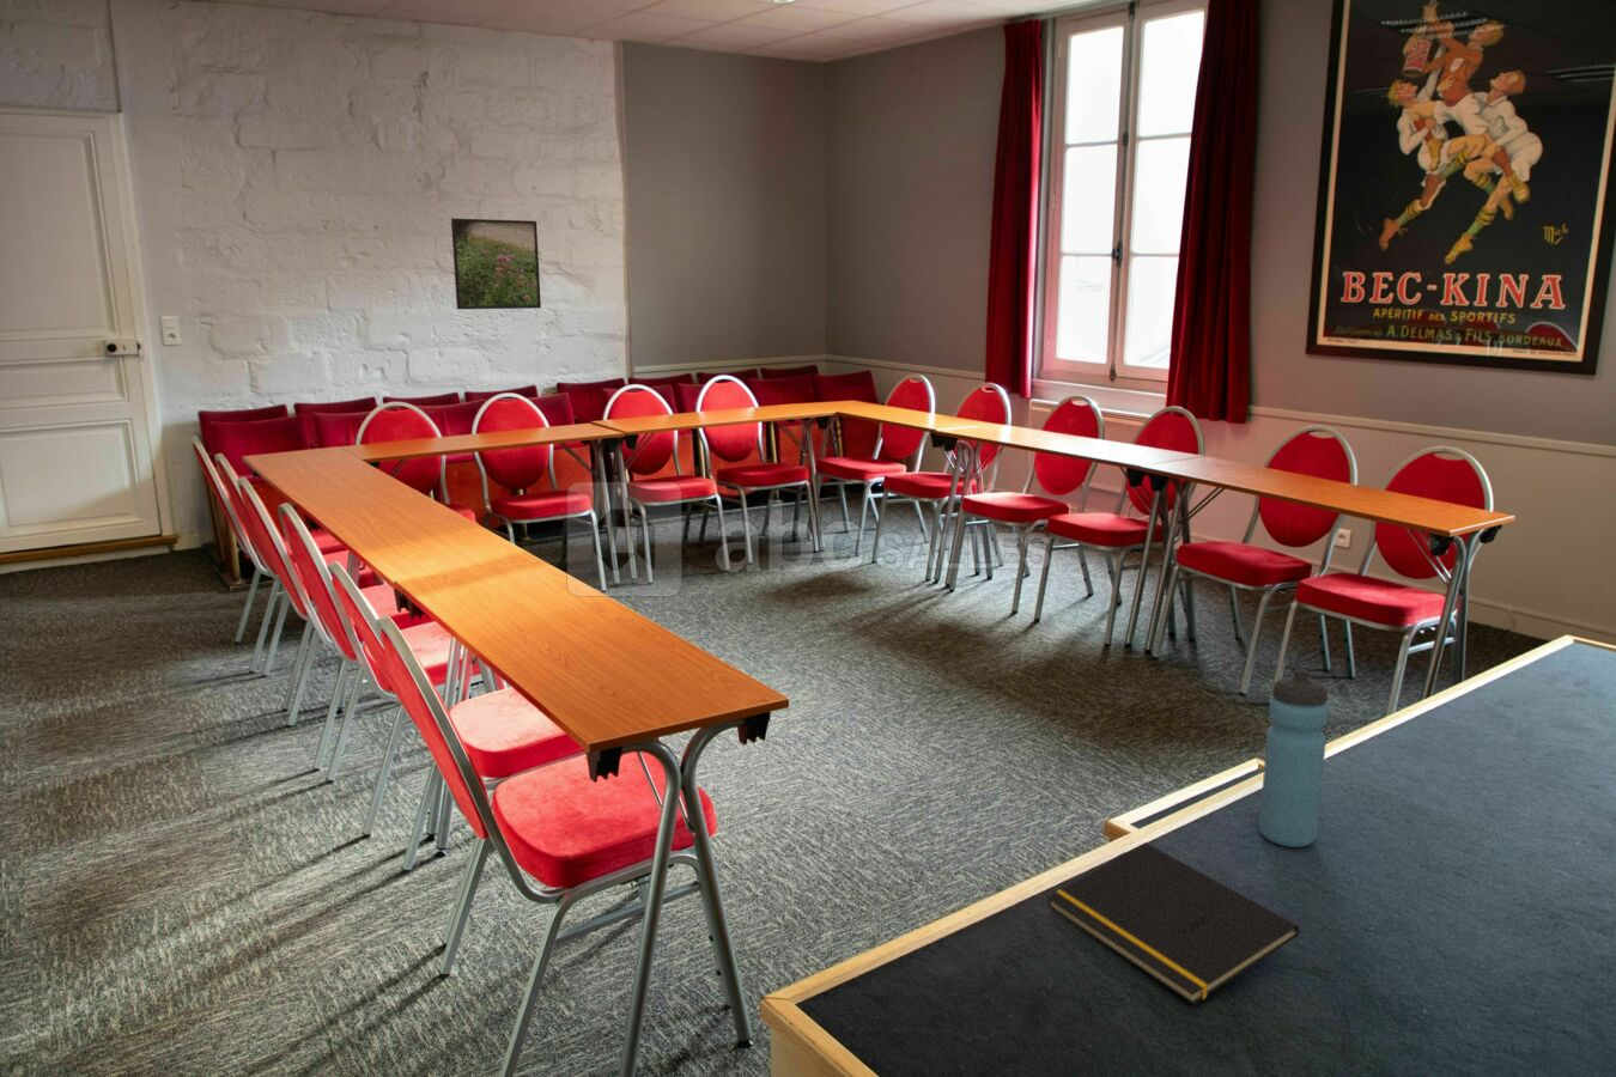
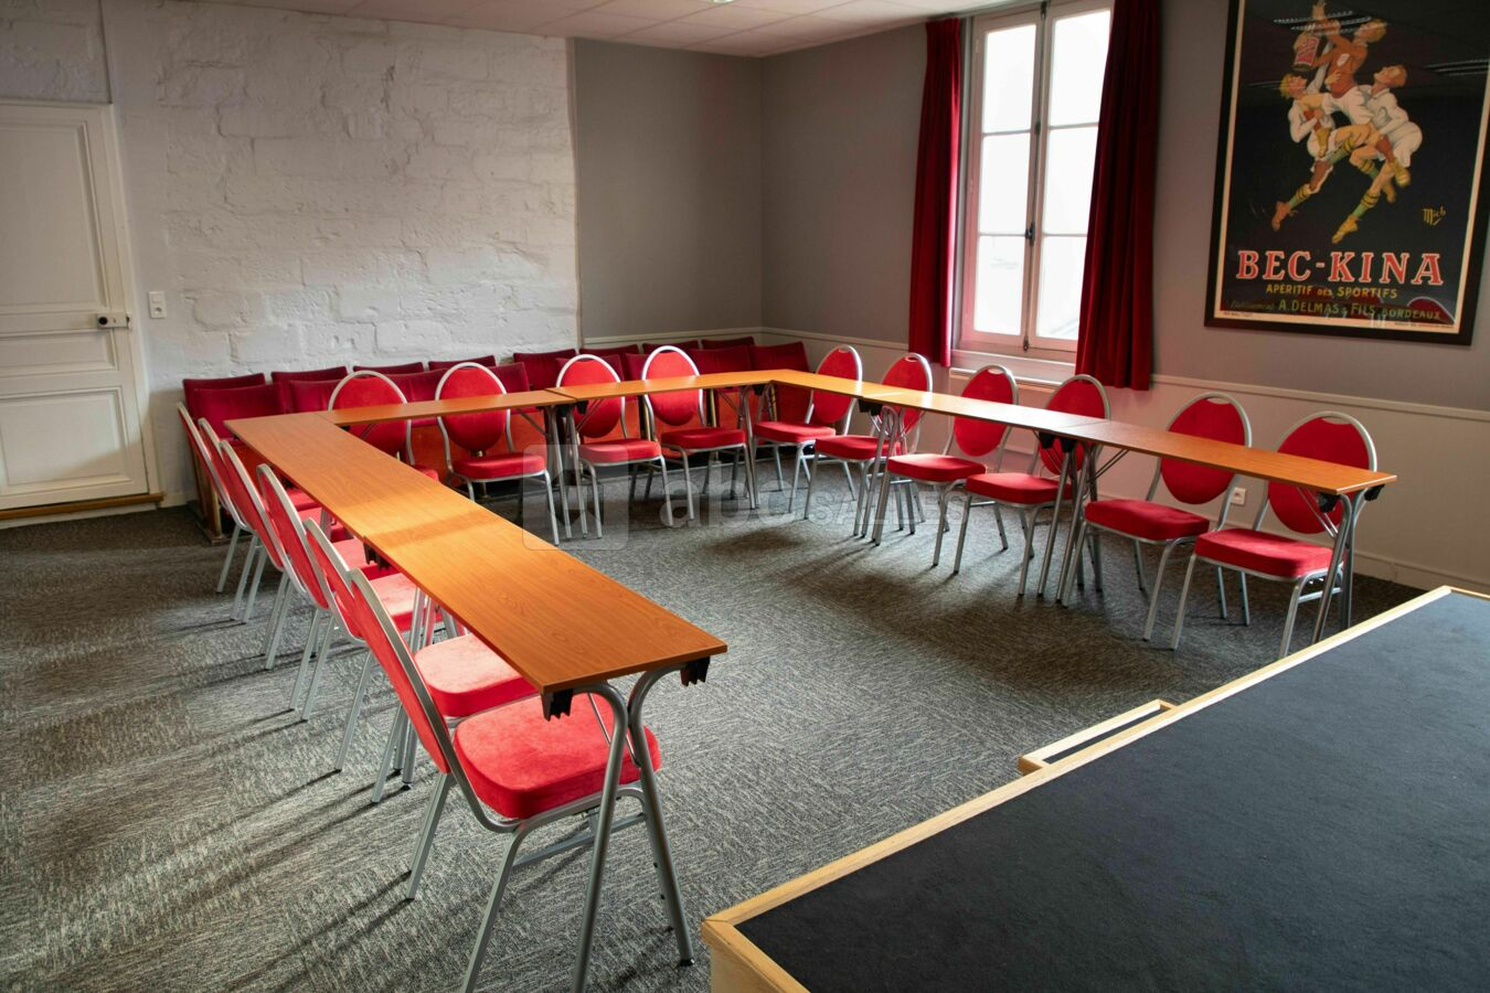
- water bottle (1294, 754)
- notepad (1168, 916)
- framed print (497, 264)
